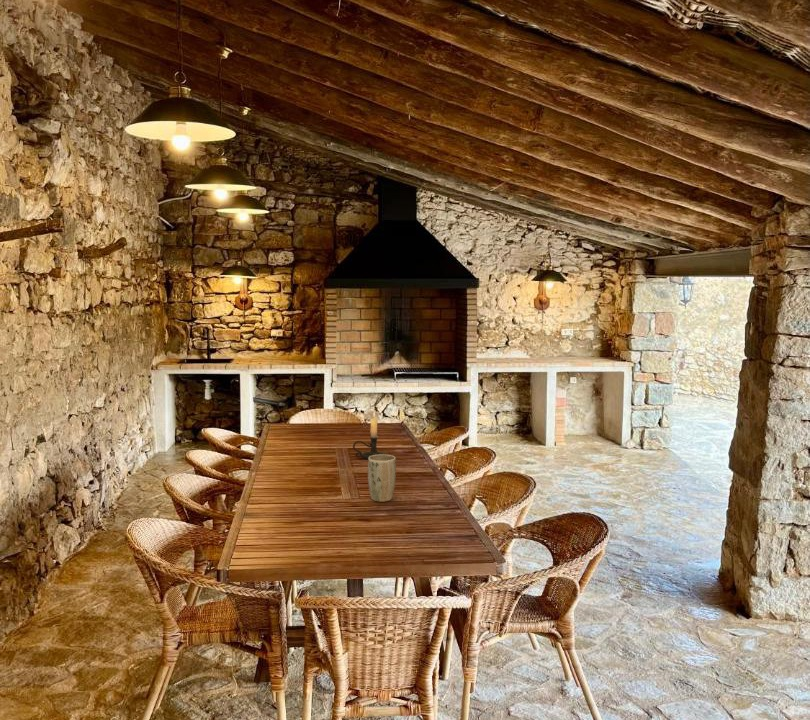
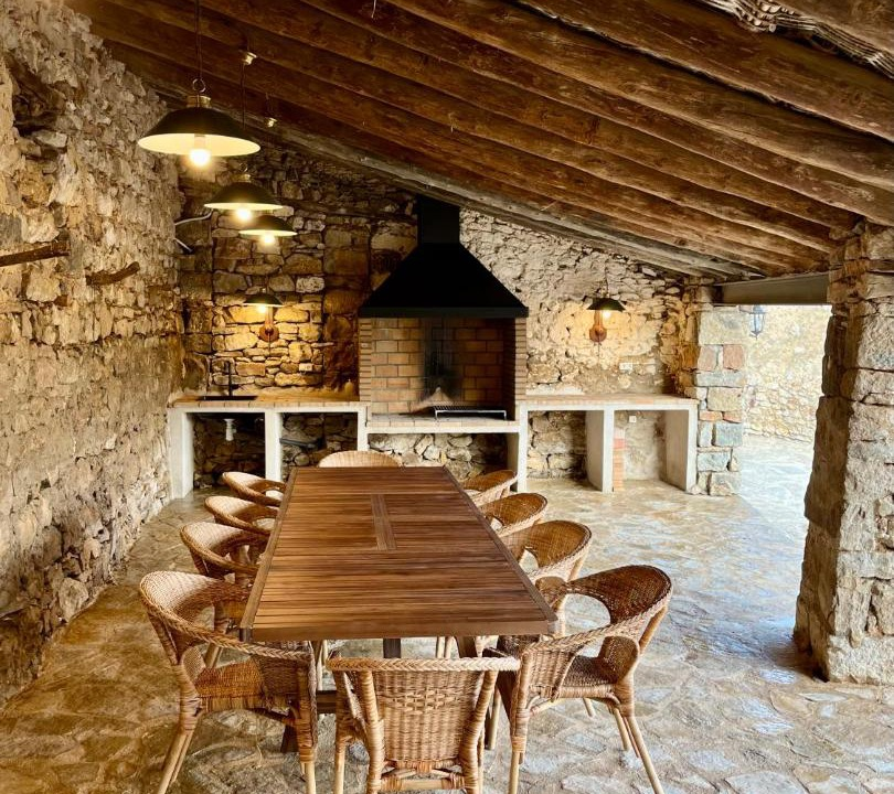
- candle holder (370, 432)
- plant pot (381, 478)
